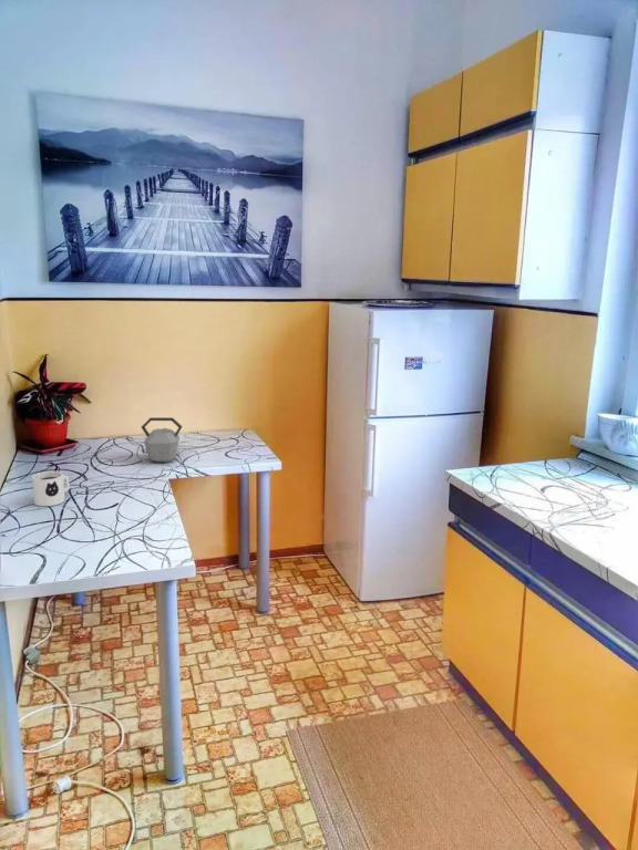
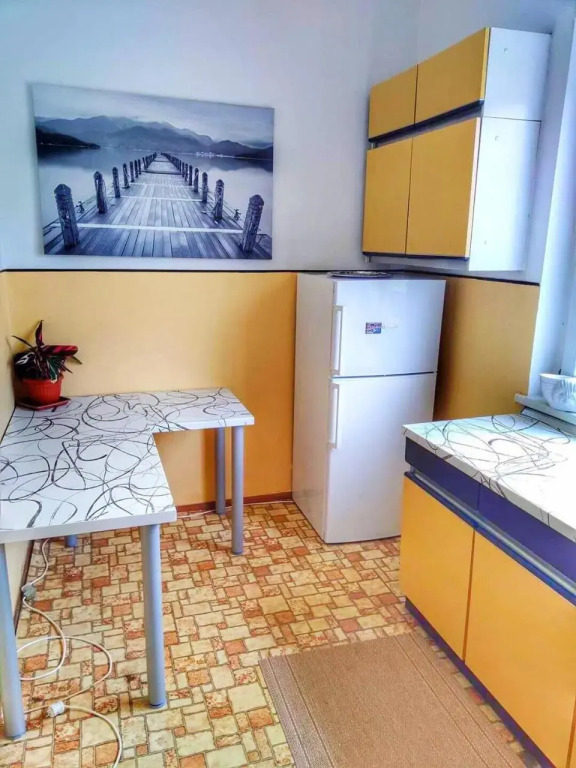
- mug (50, 487)
- kettle (164, 434)
